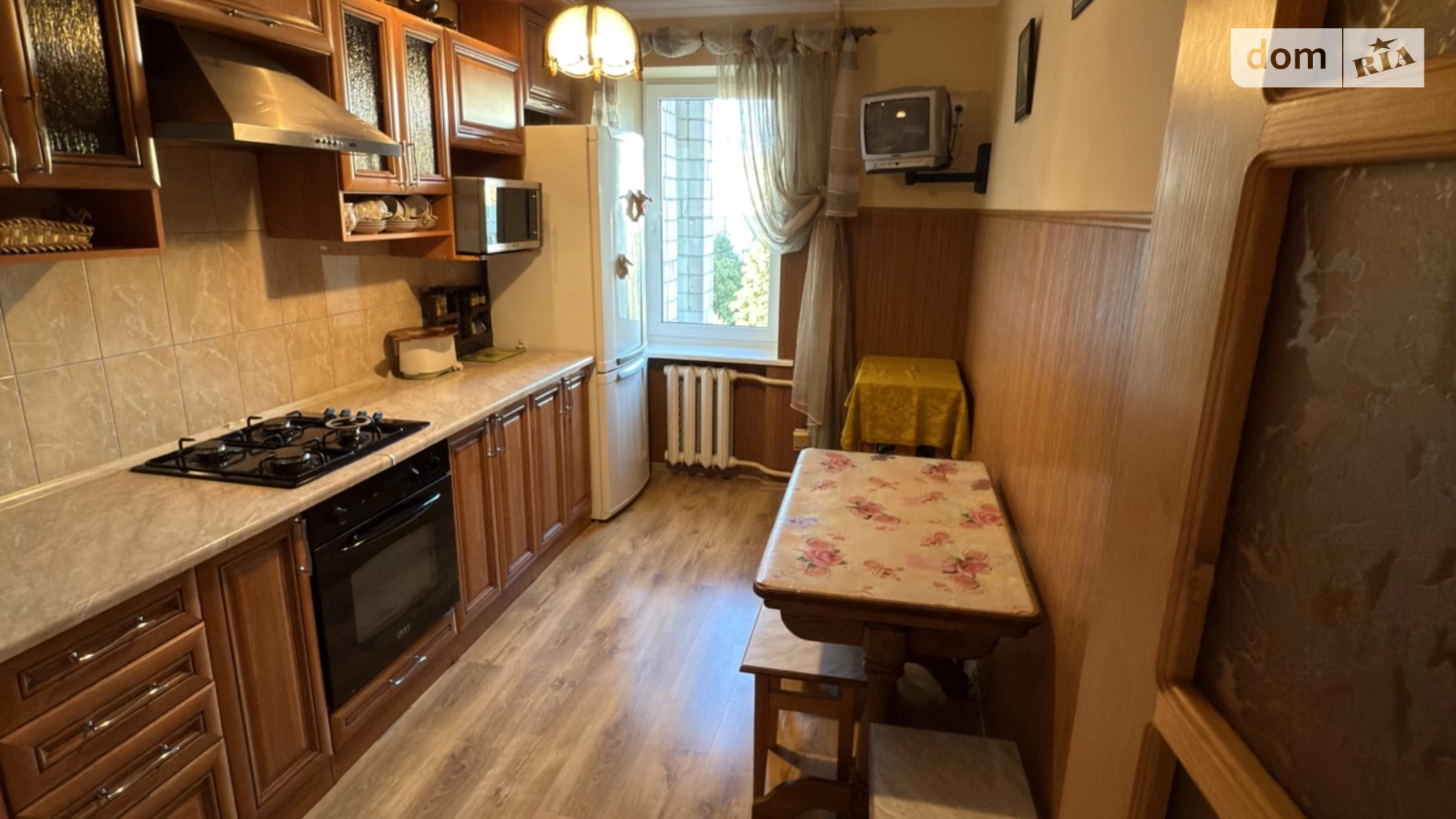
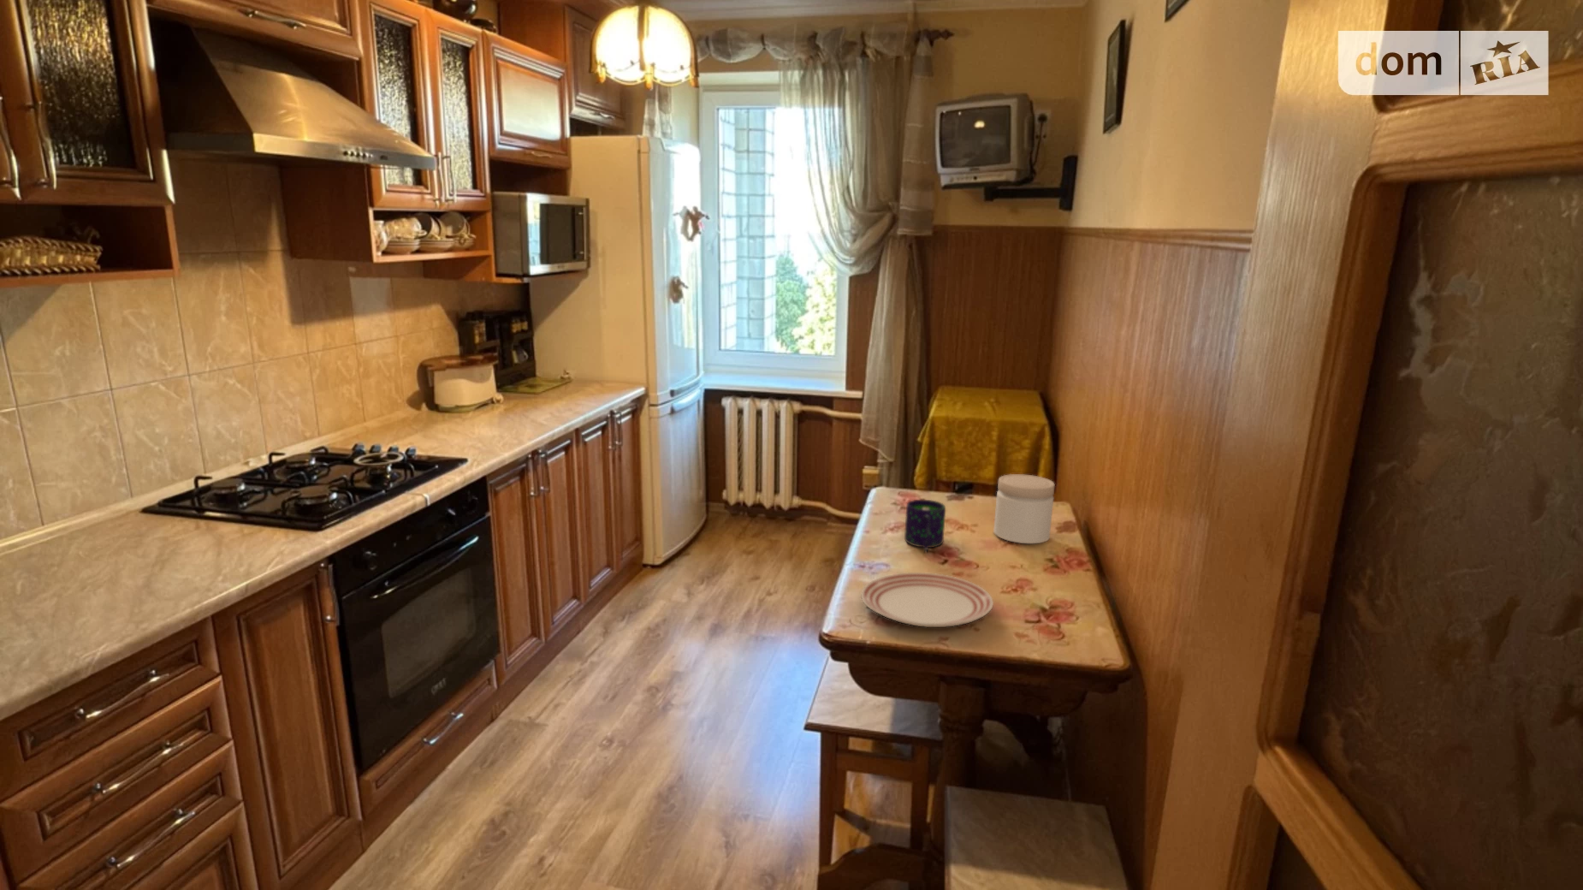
+ mug (922, 526)
+ jar (1023, 509)
+ dinner plate (926, 602)
